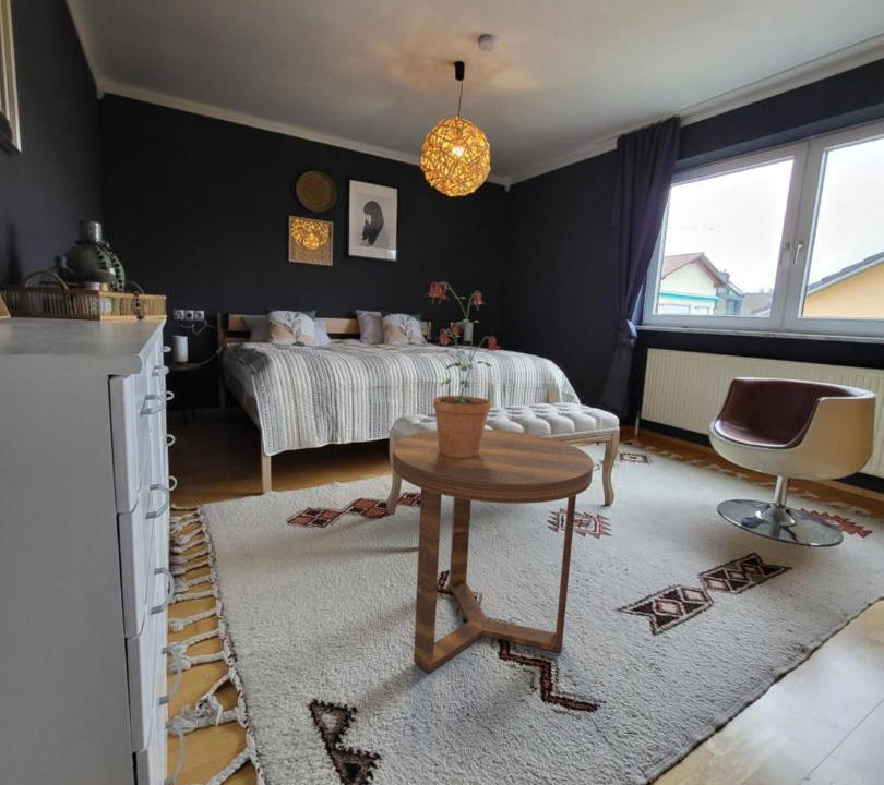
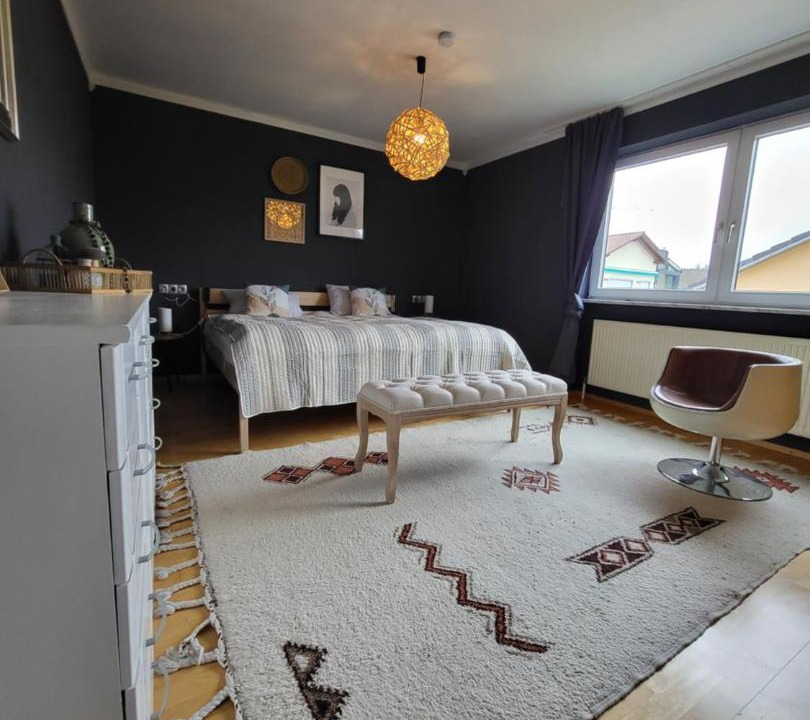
- potted plant (464, 370)
- side table (468, 539)
